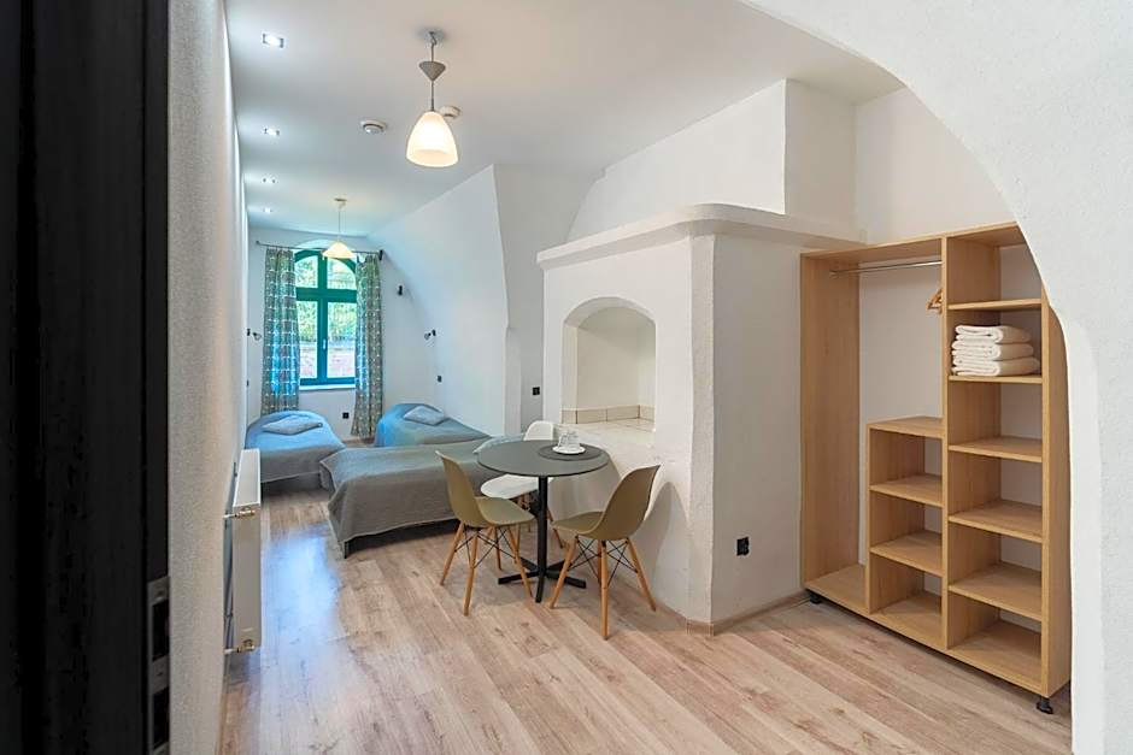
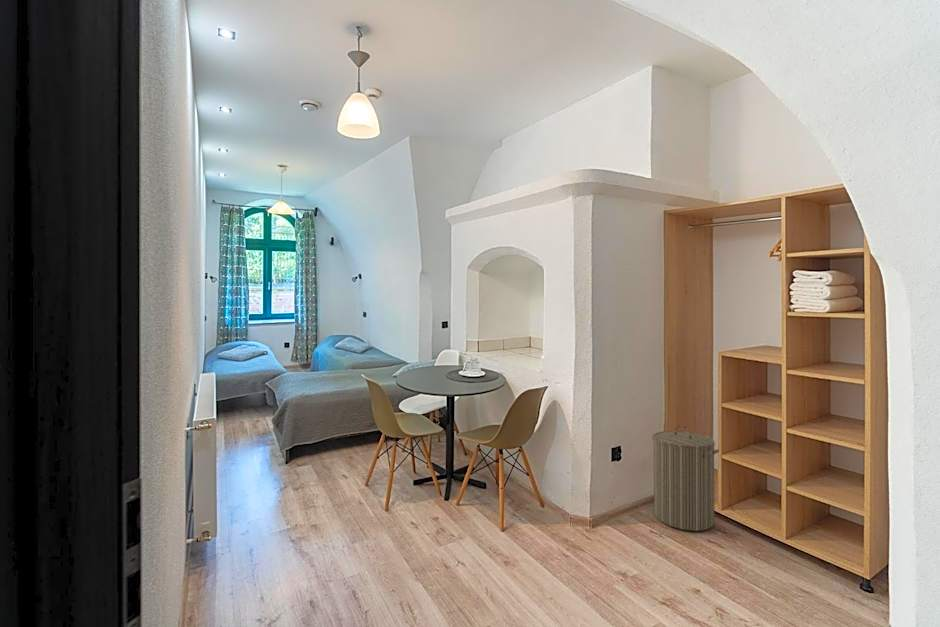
+ laundry hamper (683, 471)
